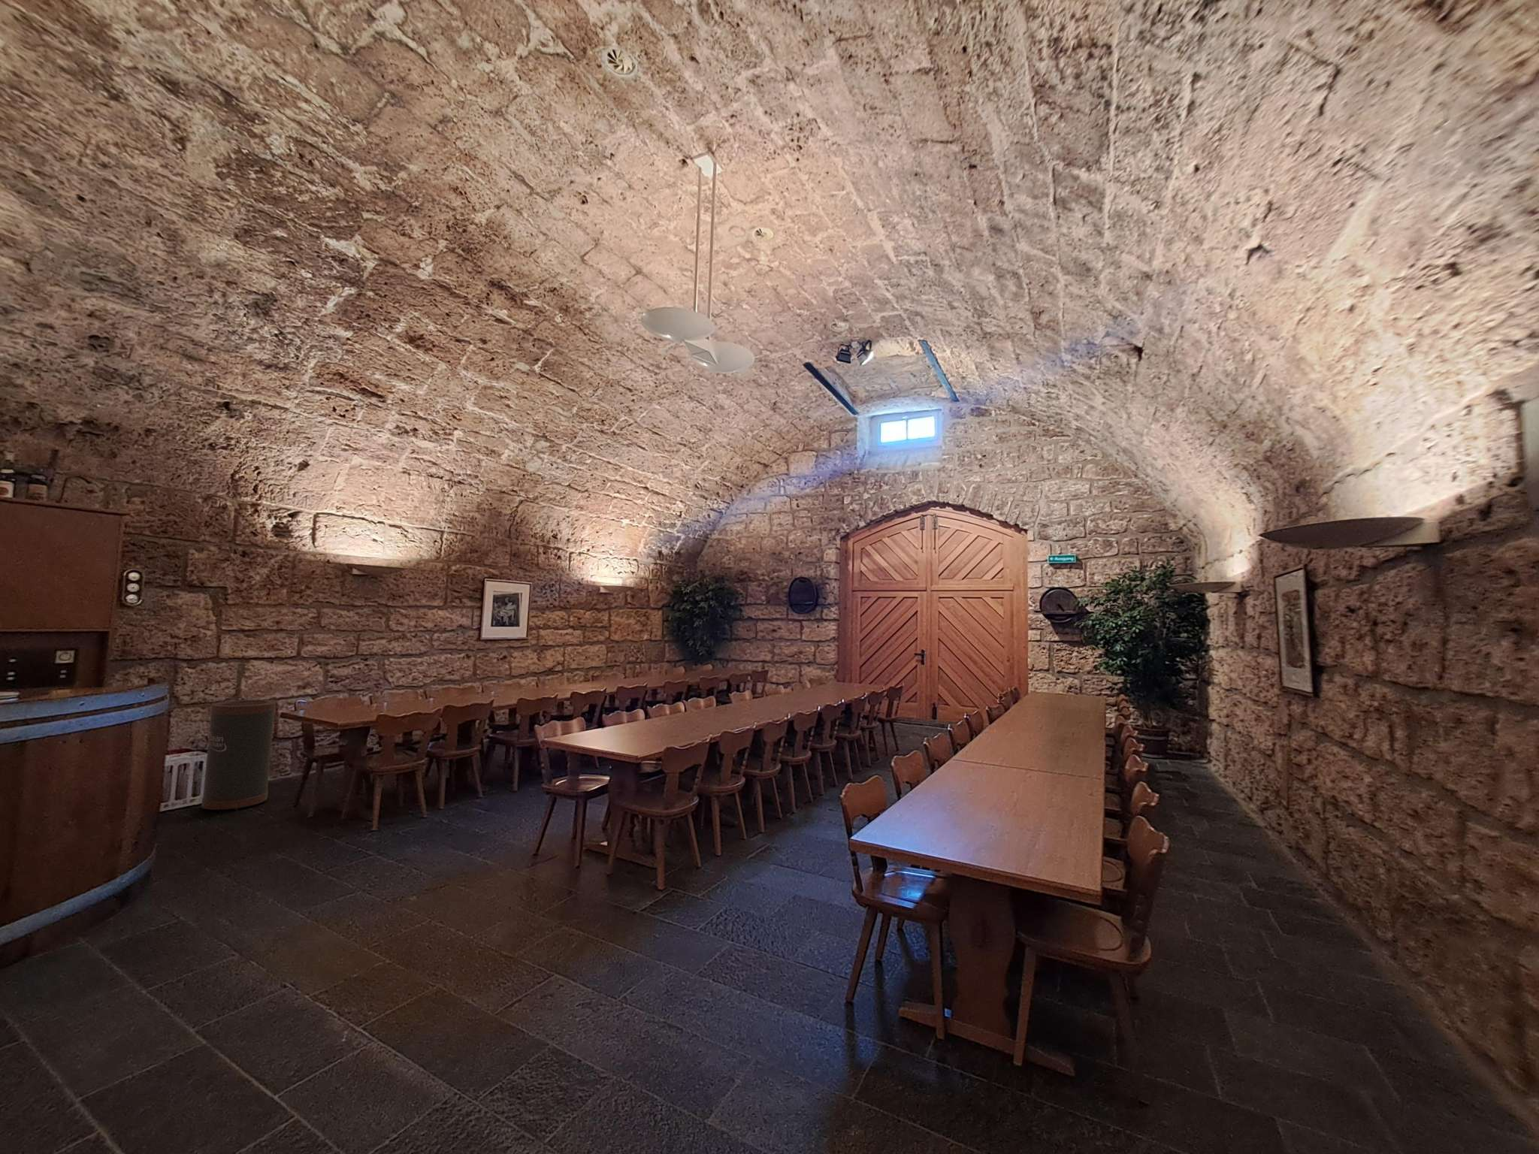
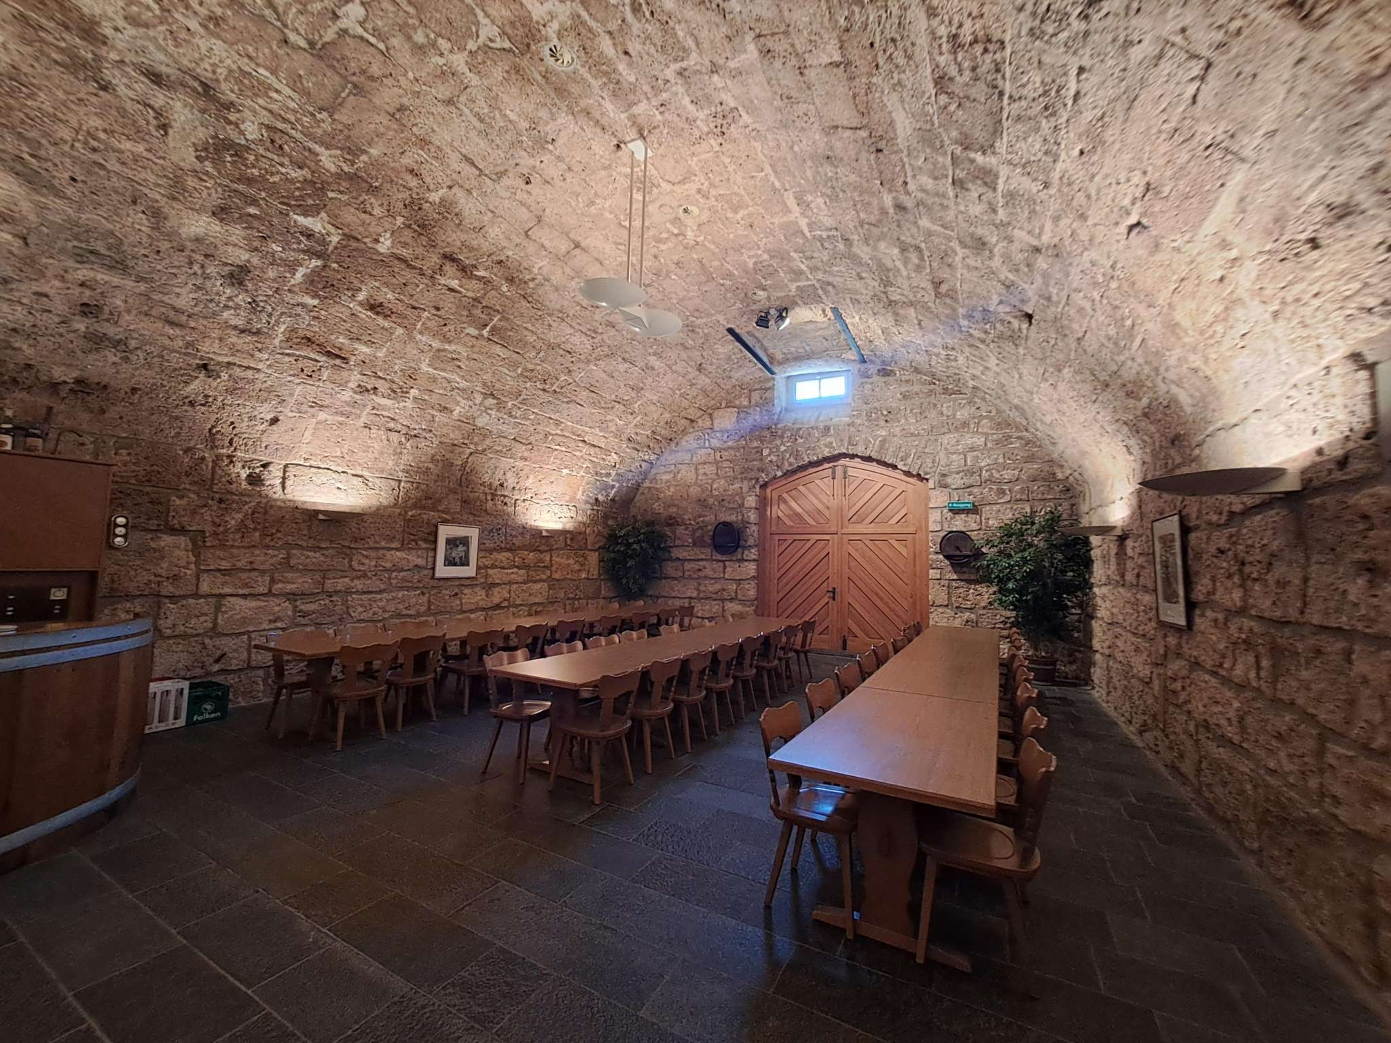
- trash can (239, 753)
